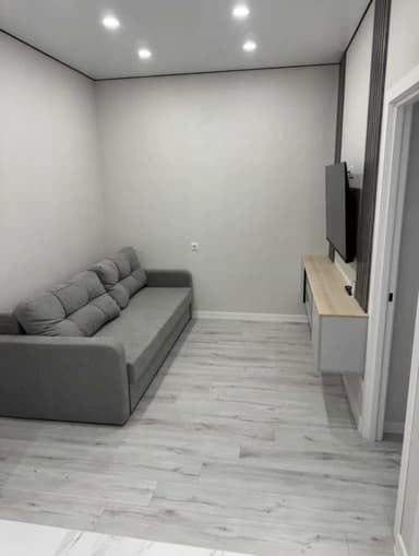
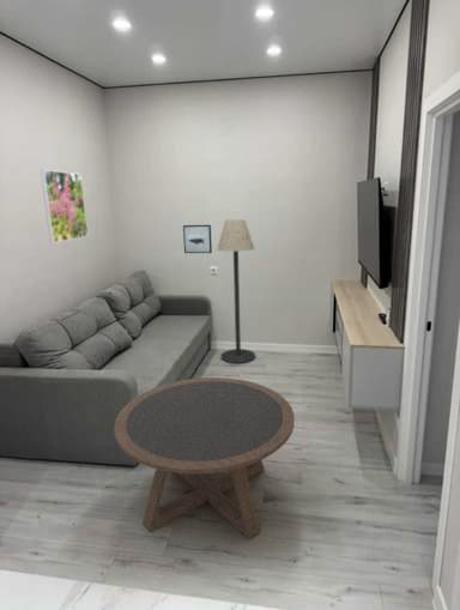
+ coffee table (206, 455)
+ floor lamp (236, 291)
+ wall art (196, 238)
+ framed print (66, 206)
